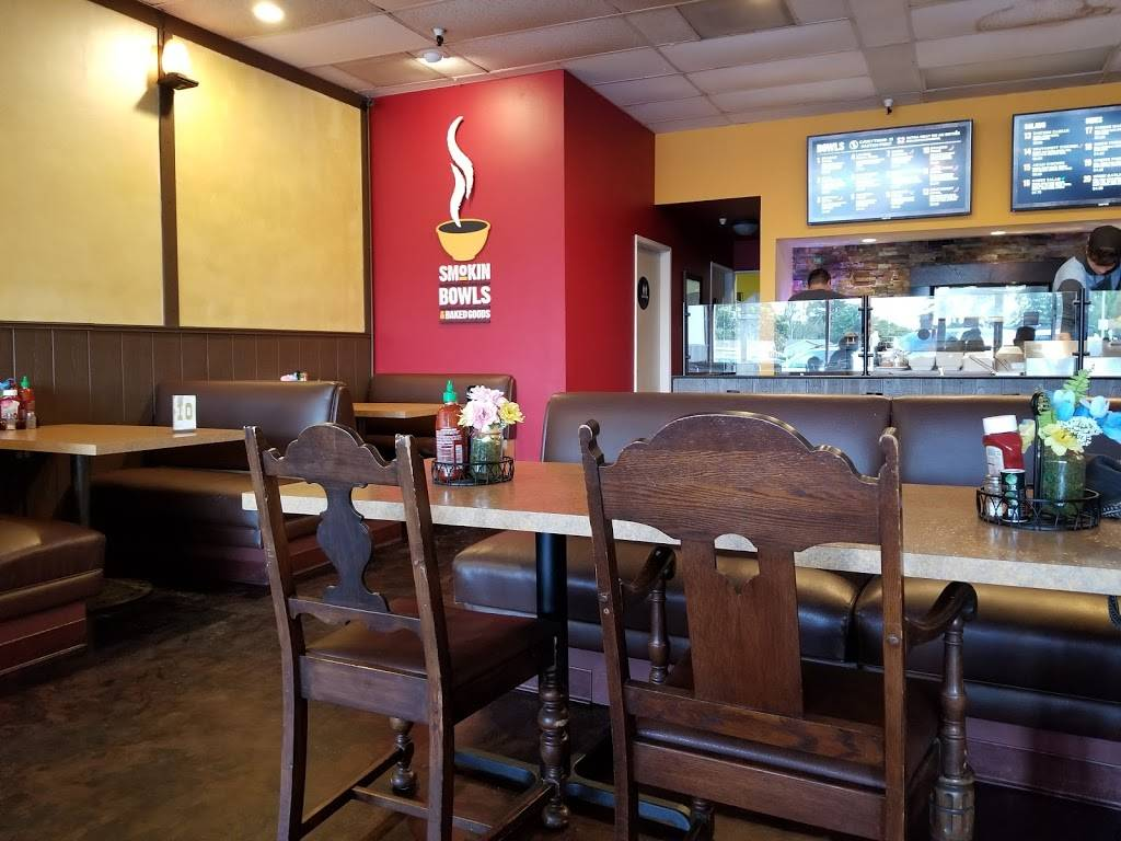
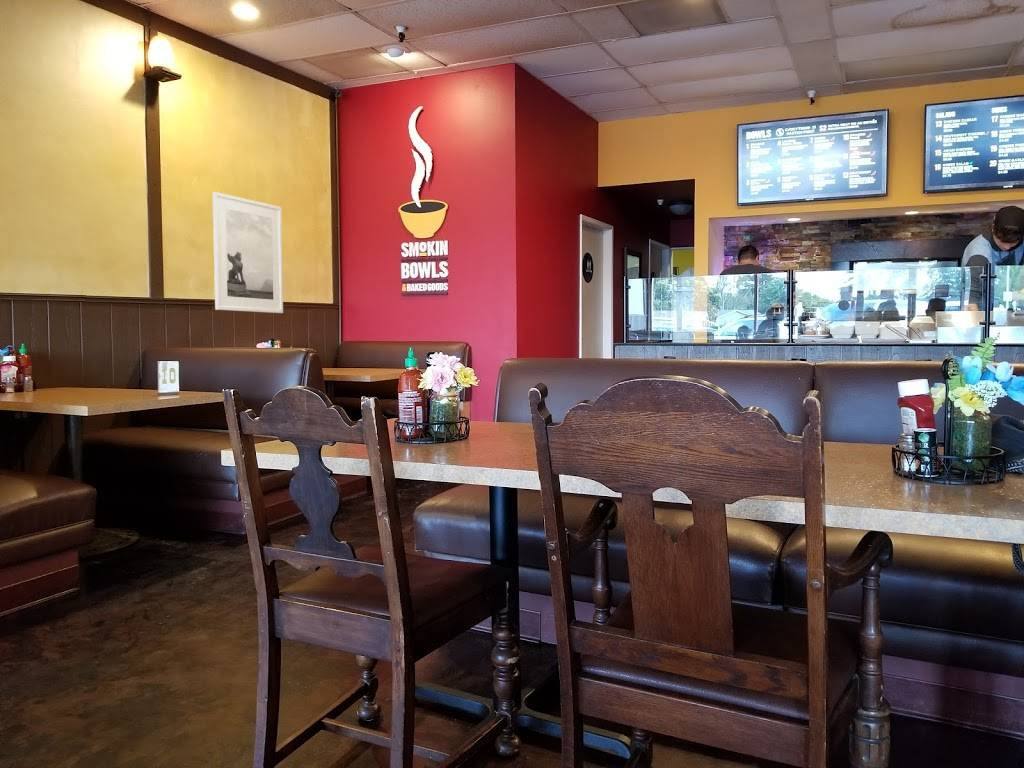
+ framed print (249, 255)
